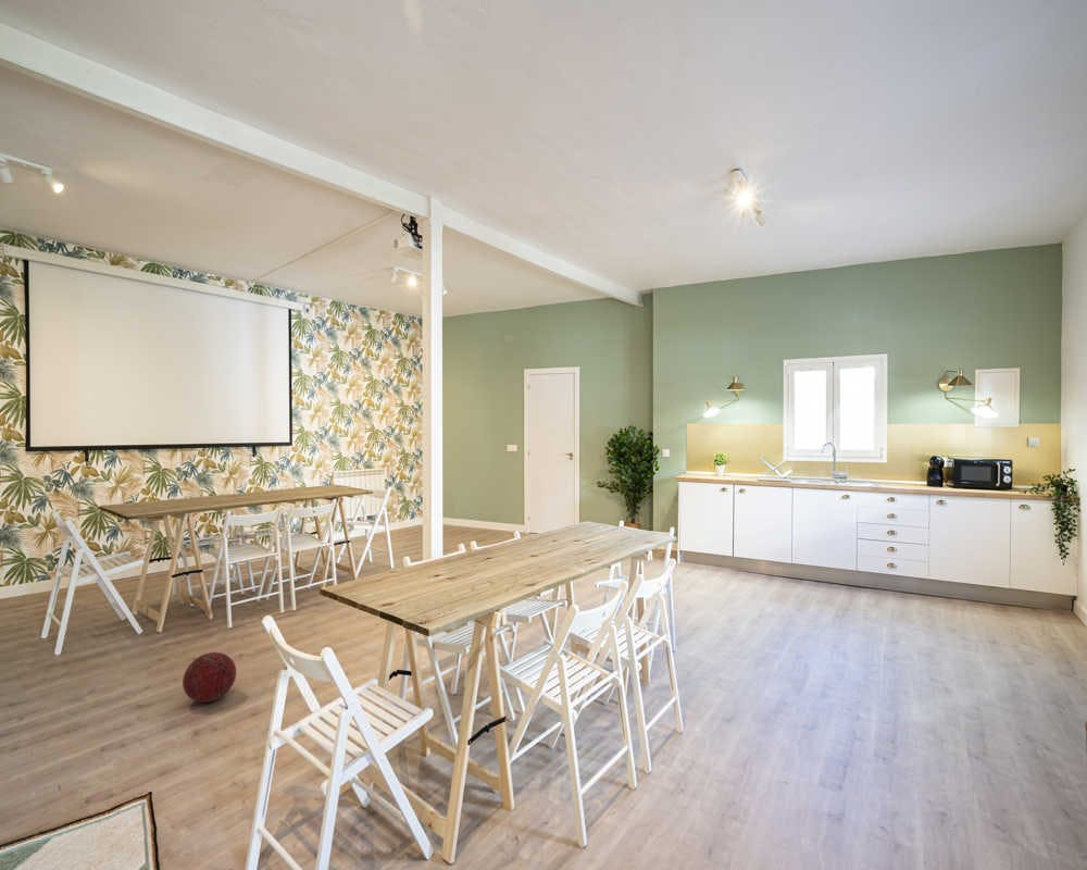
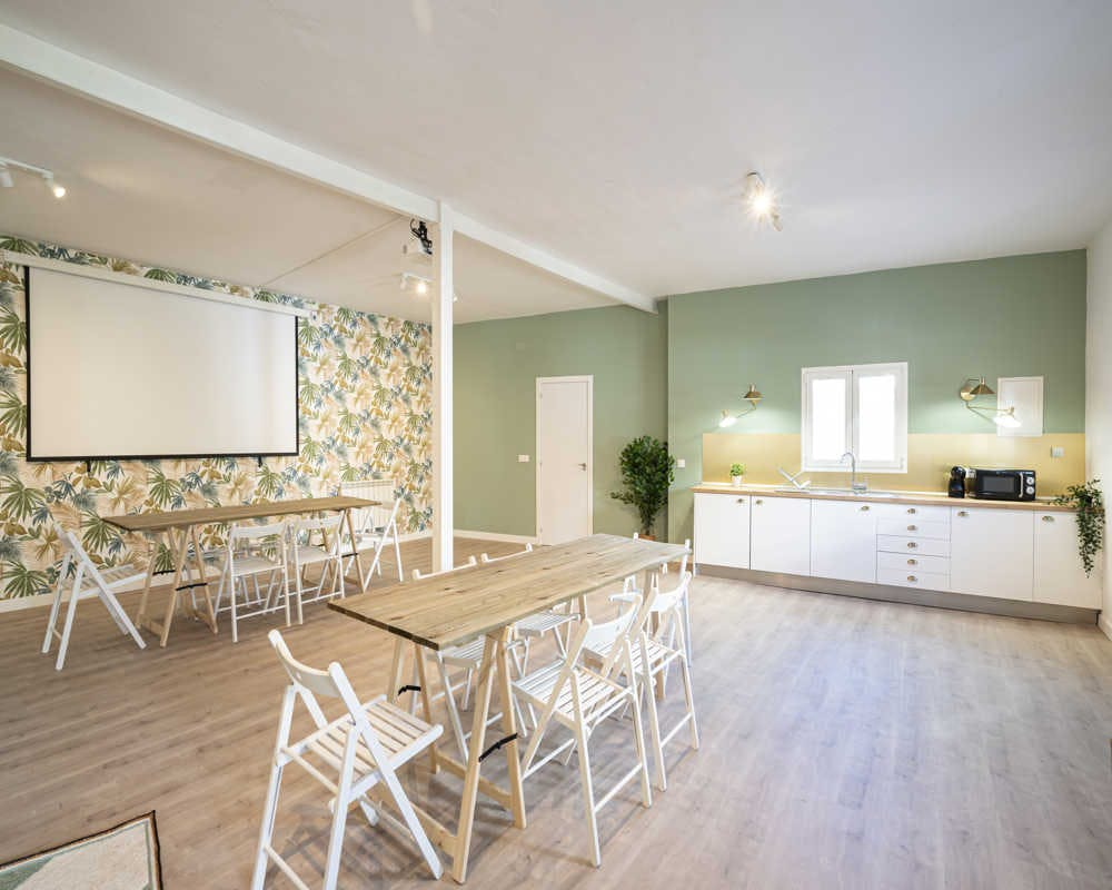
- ball (210, 676)
